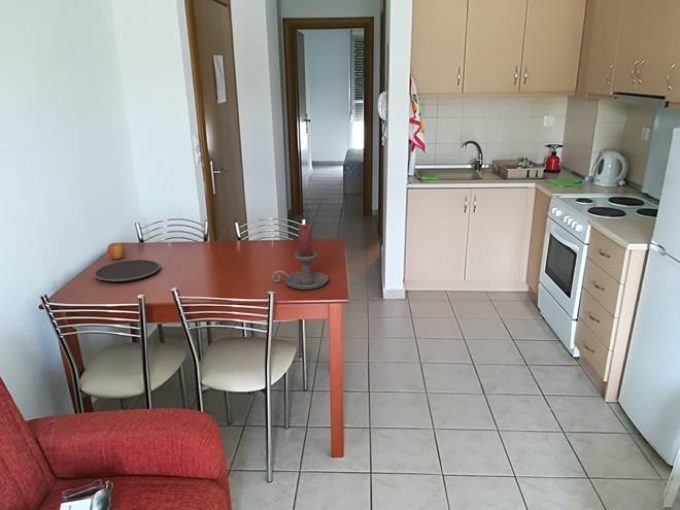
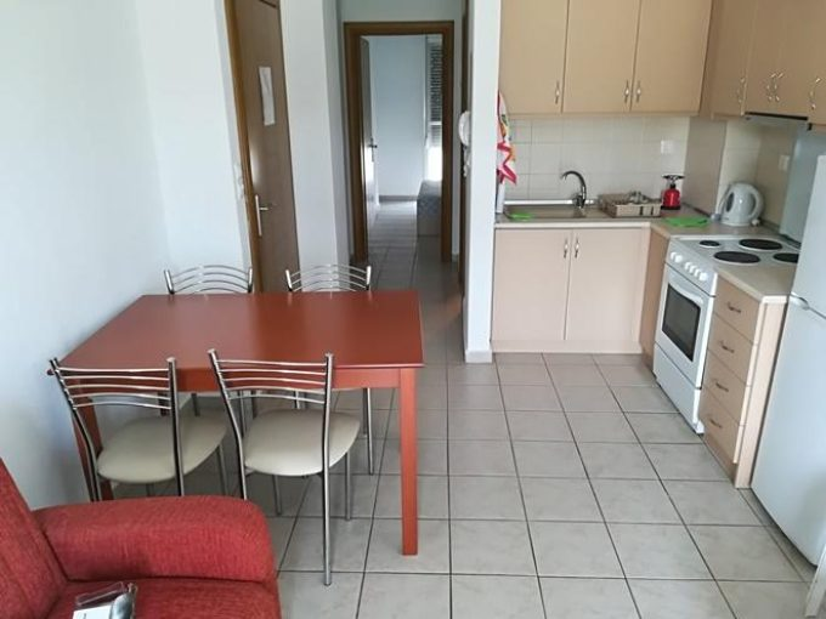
- plate (128, 271)
- apple (116, 250)
- candle holder (299, 255)
